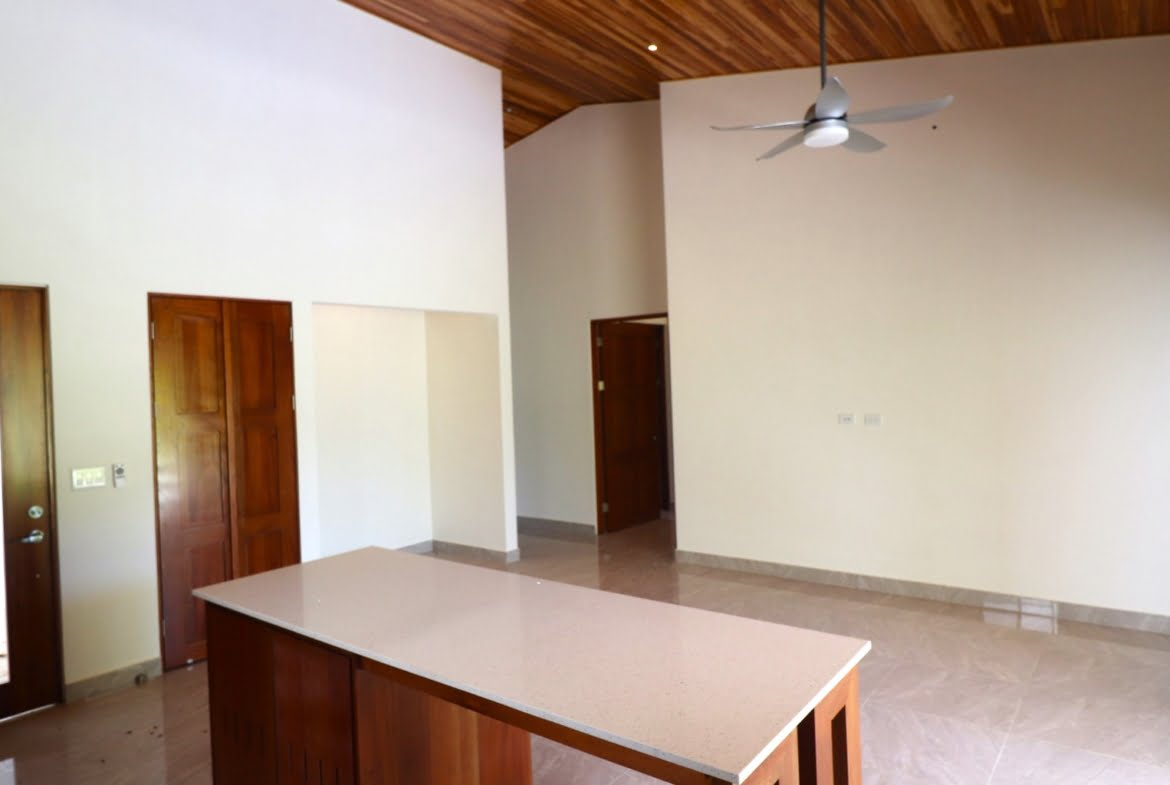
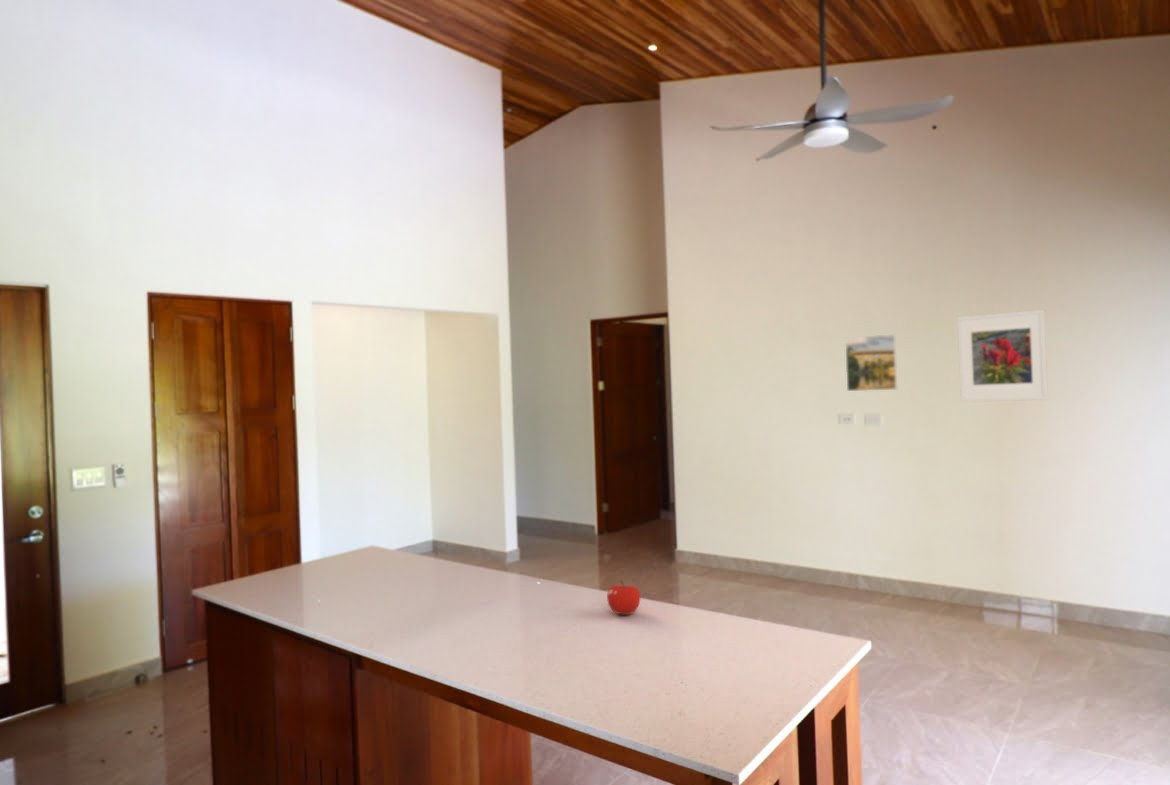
+ fruit (623, 597)
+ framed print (1001, 357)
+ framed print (870, 363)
